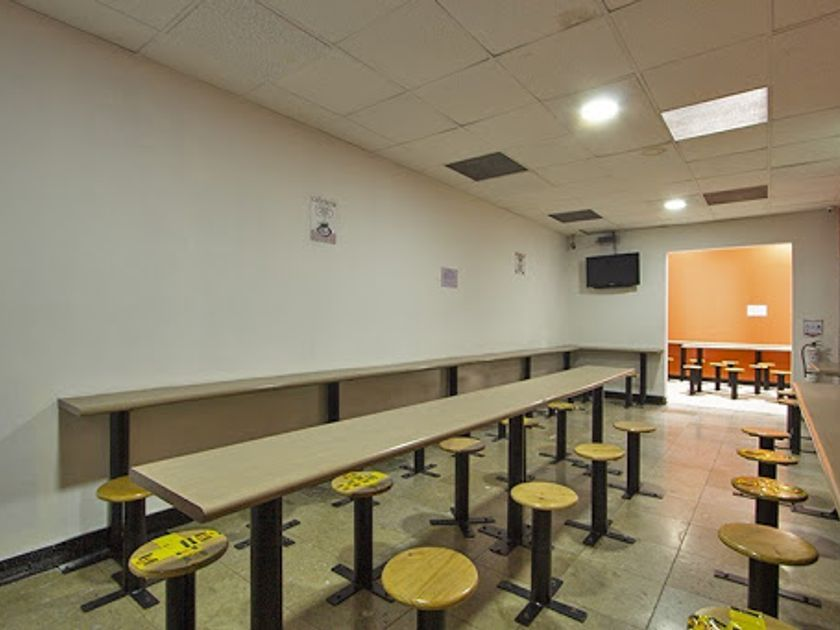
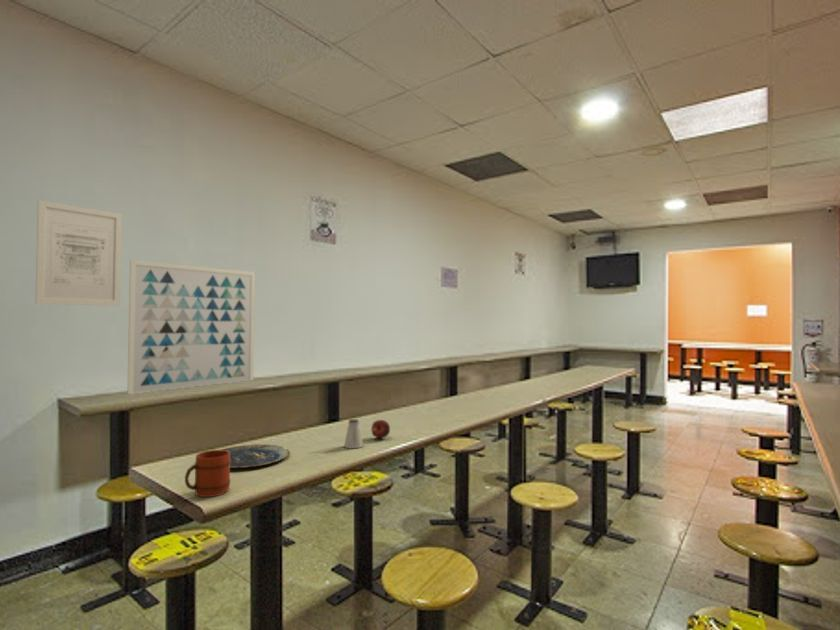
+ plate (248, 456)
+ saltshaker (353, 432)
+ mug (207, 473)
+ wall art (81, 256)
+ apple (380, 428)
+ wall art (197, 328)
